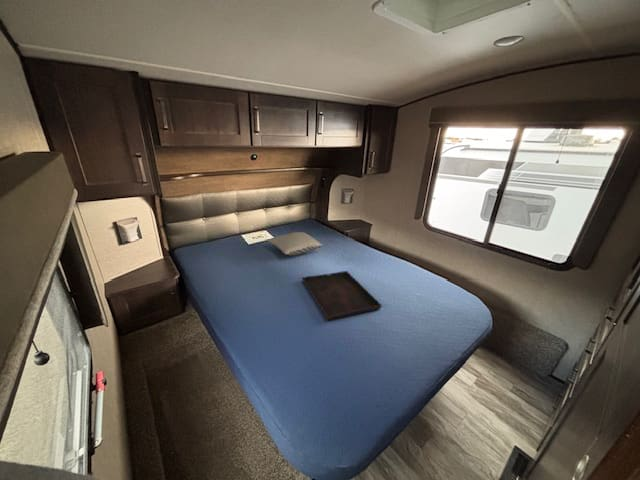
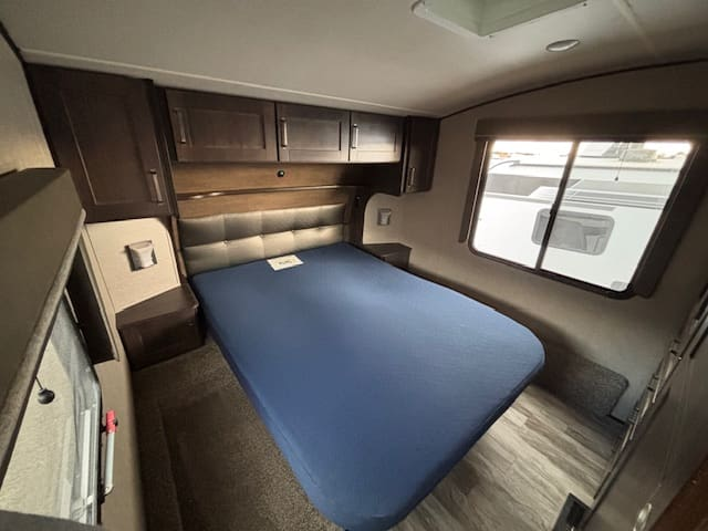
- pillow (294, 243)
- serving tray (338, 292)
